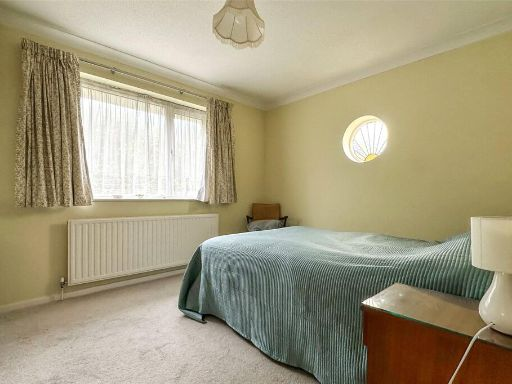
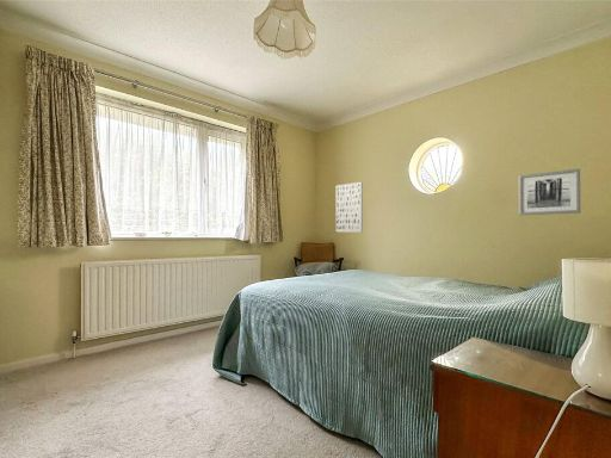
+ wall art (548, 193)
+ wall art (348, 208)
